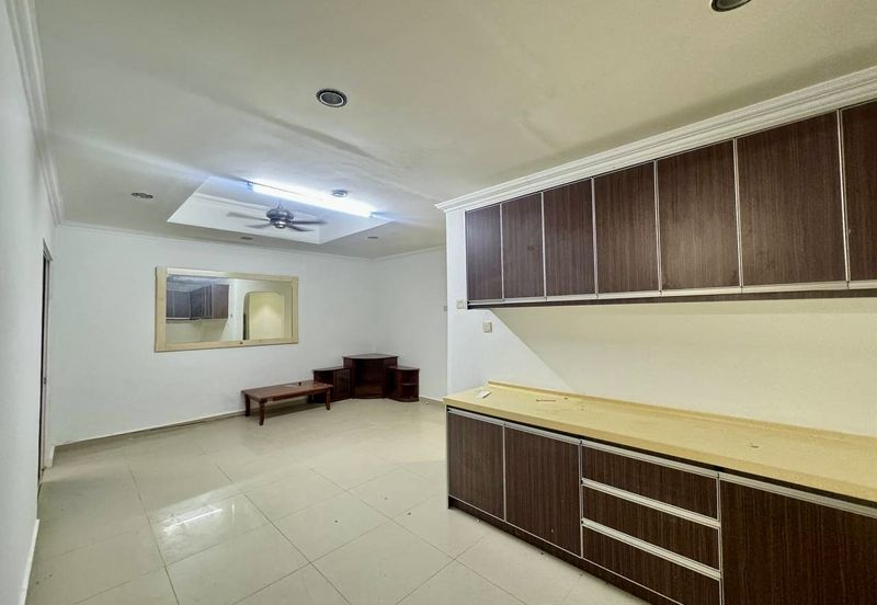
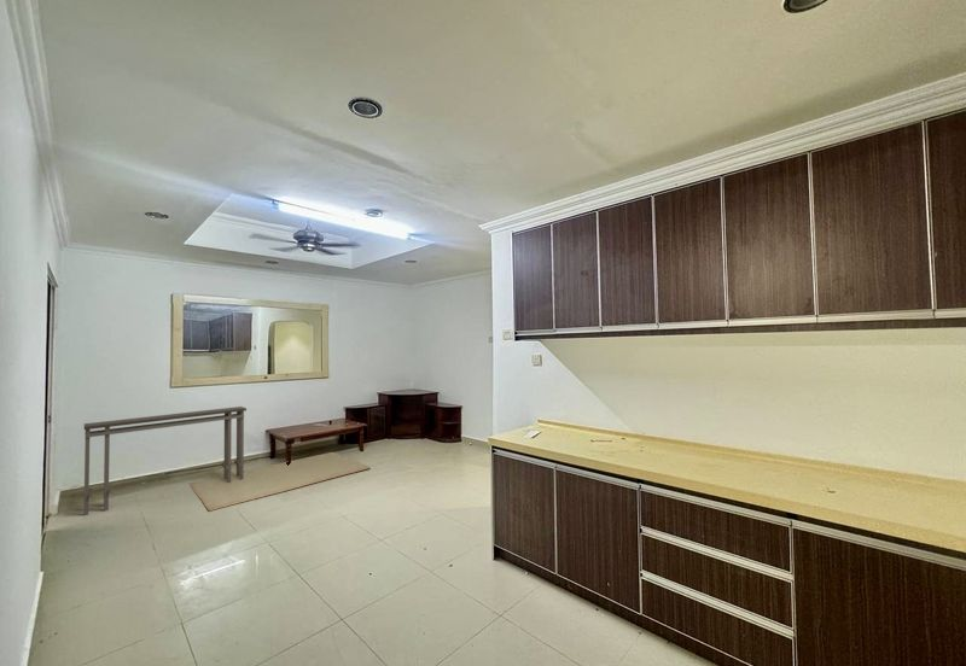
+ rug (284, 474)
+ console table (171, 426)
